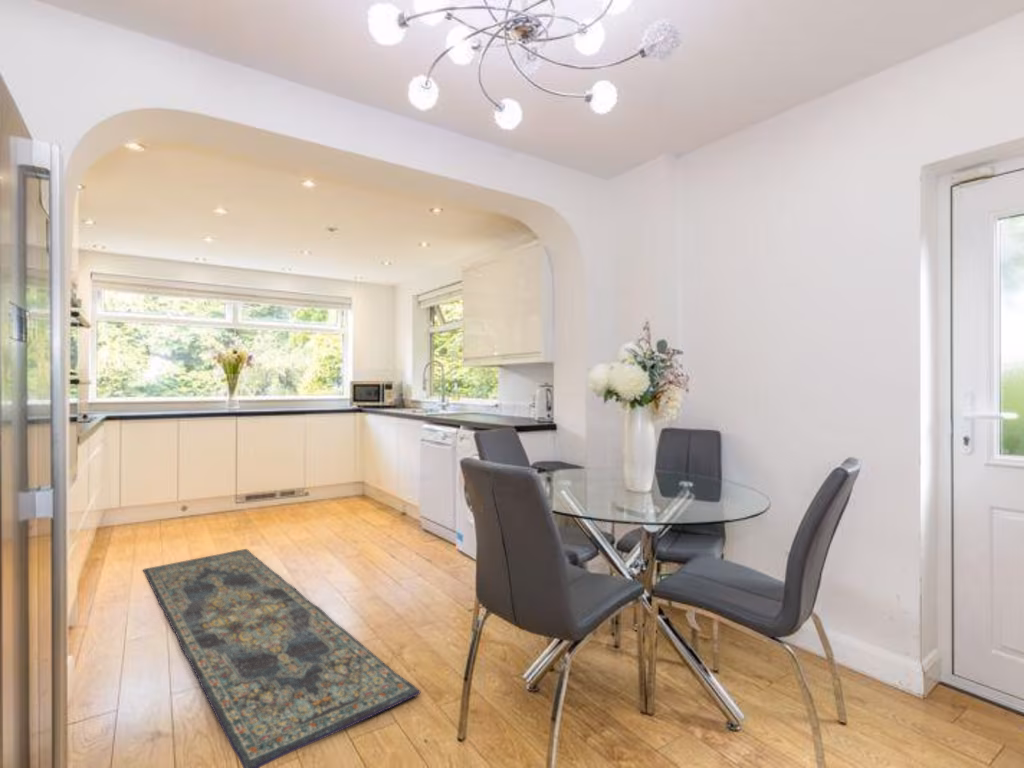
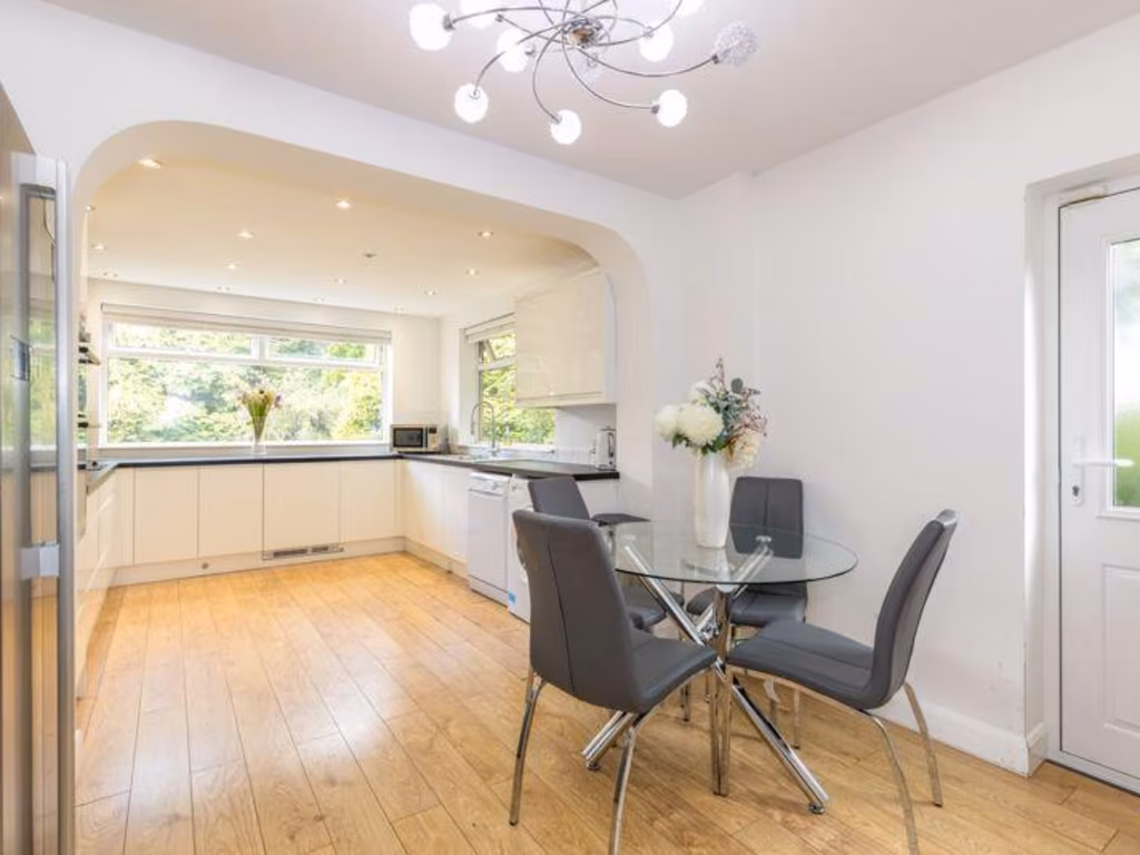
- rug (246, 615)
